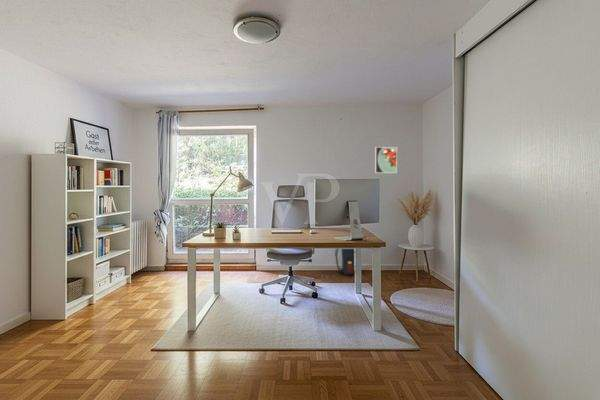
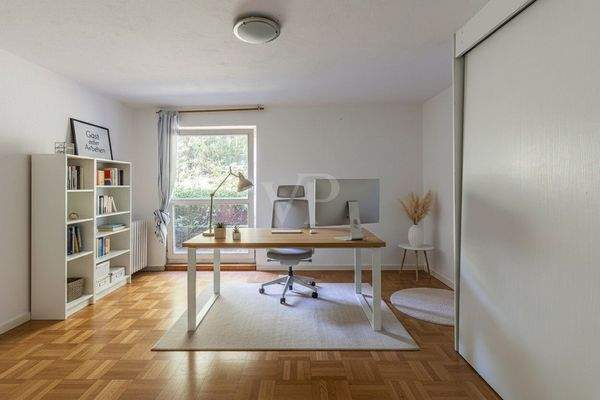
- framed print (386, 160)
- satchel (345, 257)
